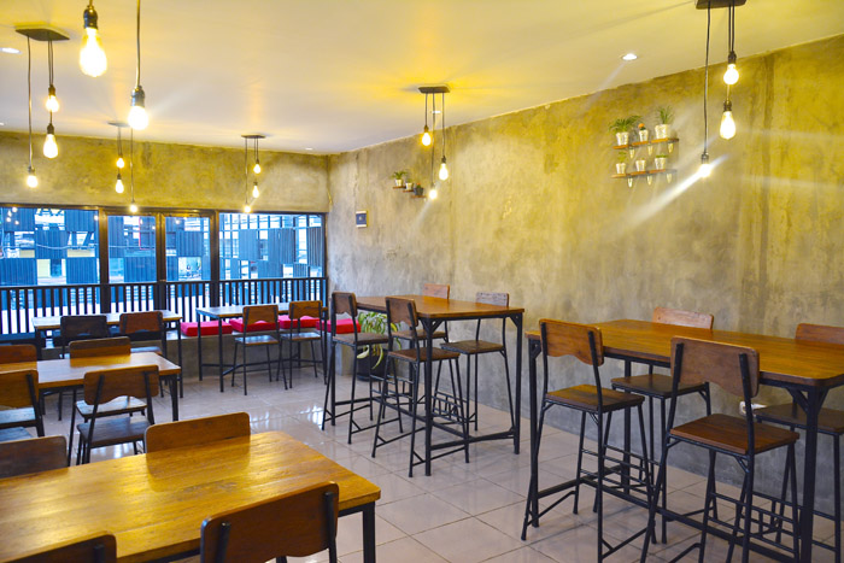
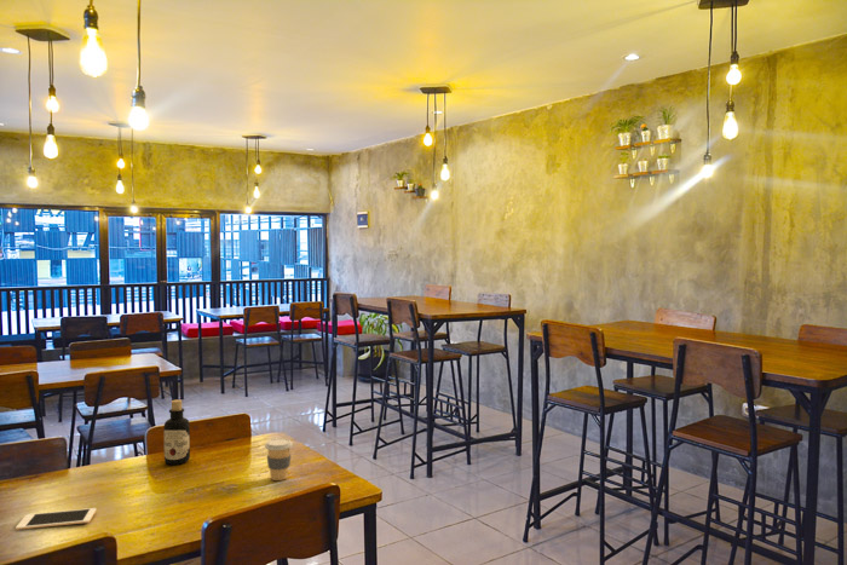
+ coffee cup (278, 459)
+ bottle (177, 431)
+ cell phone (57, 518)
